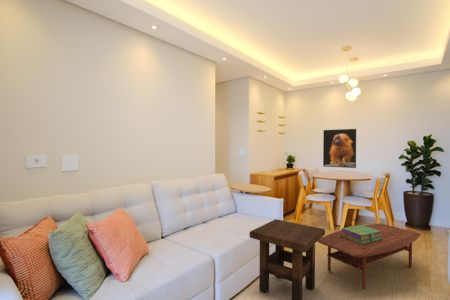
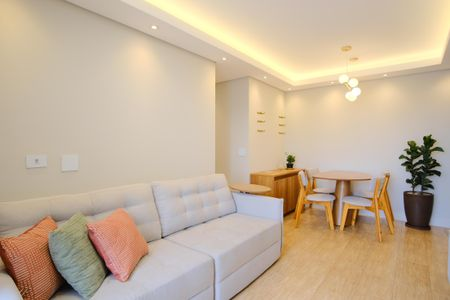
- coffee table (370, 252)
- stack of books (361, 233)
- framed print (339, 148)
- side table (287, 259)
